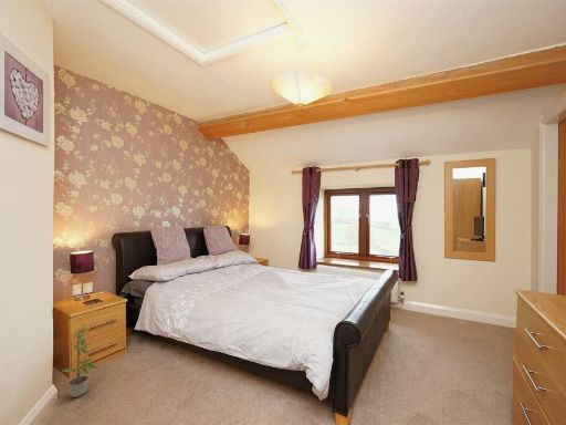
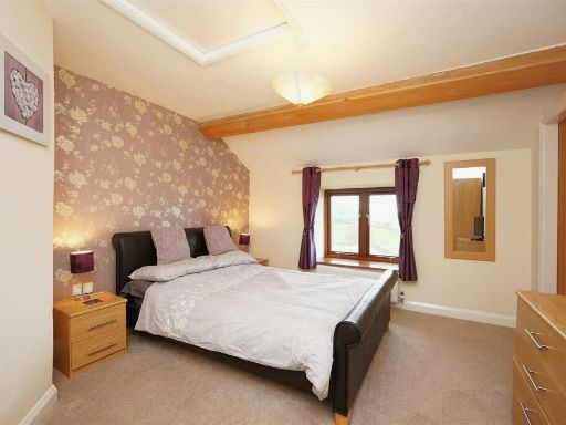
- potted plant (83, 356)
